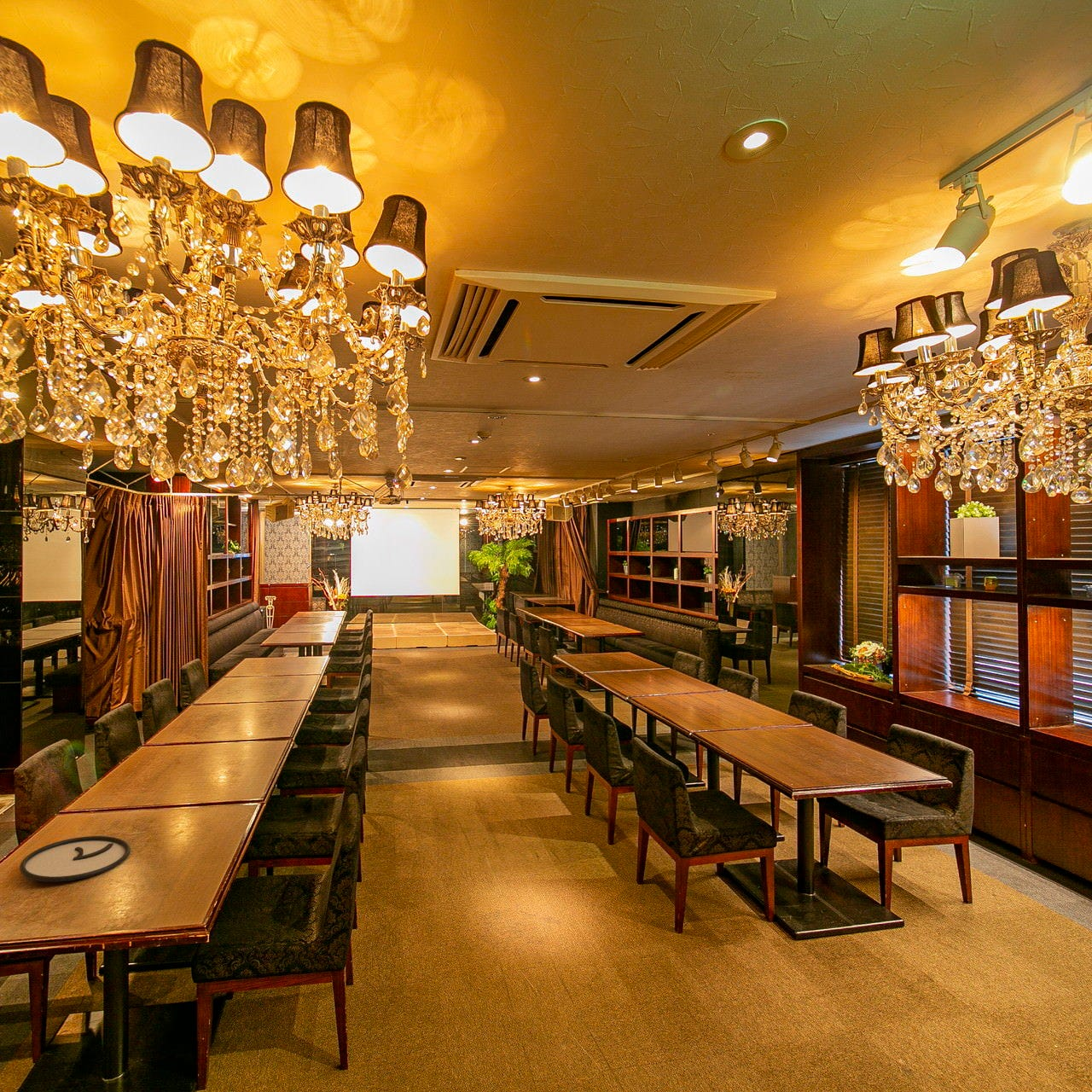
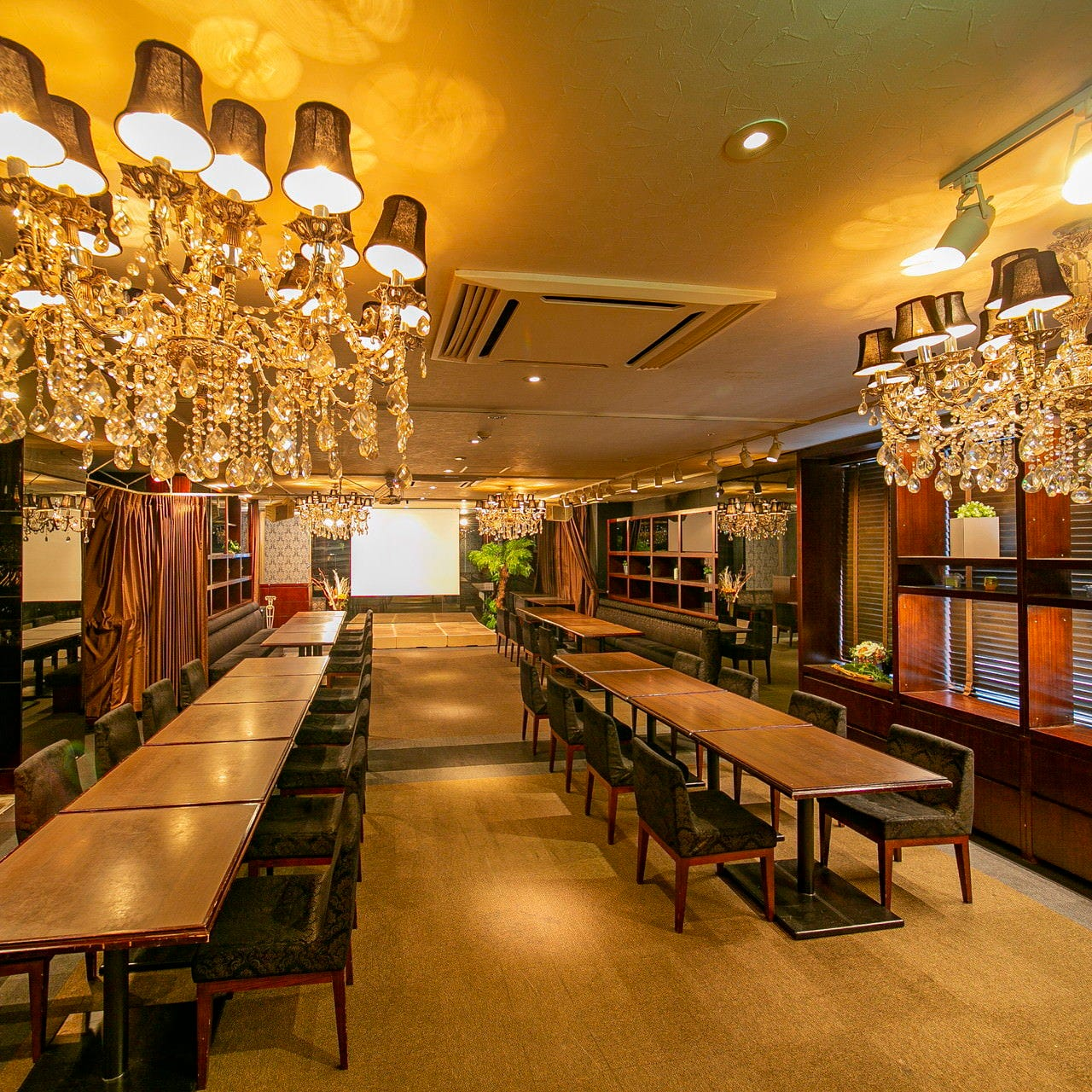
- plate (77, 857)
